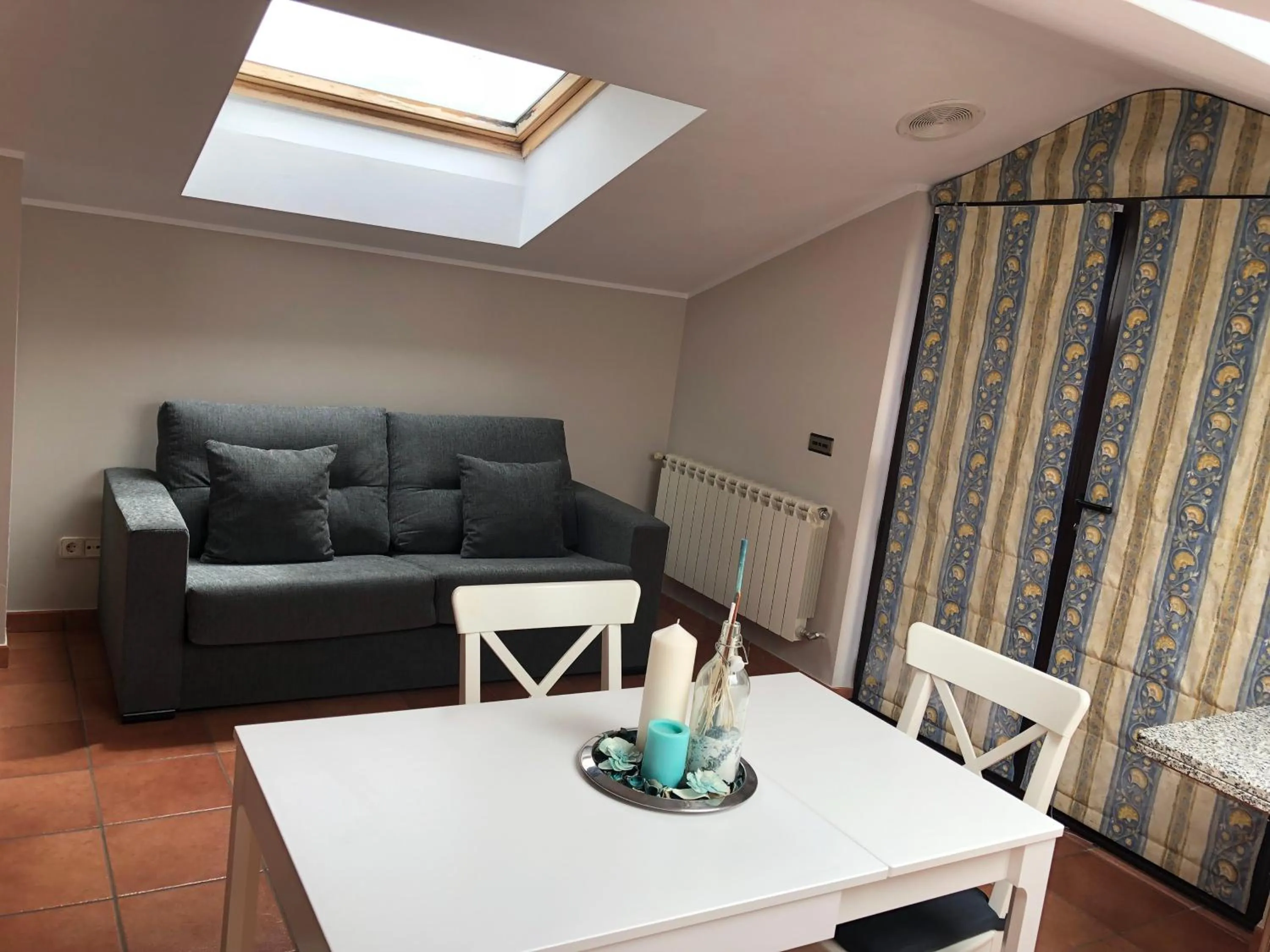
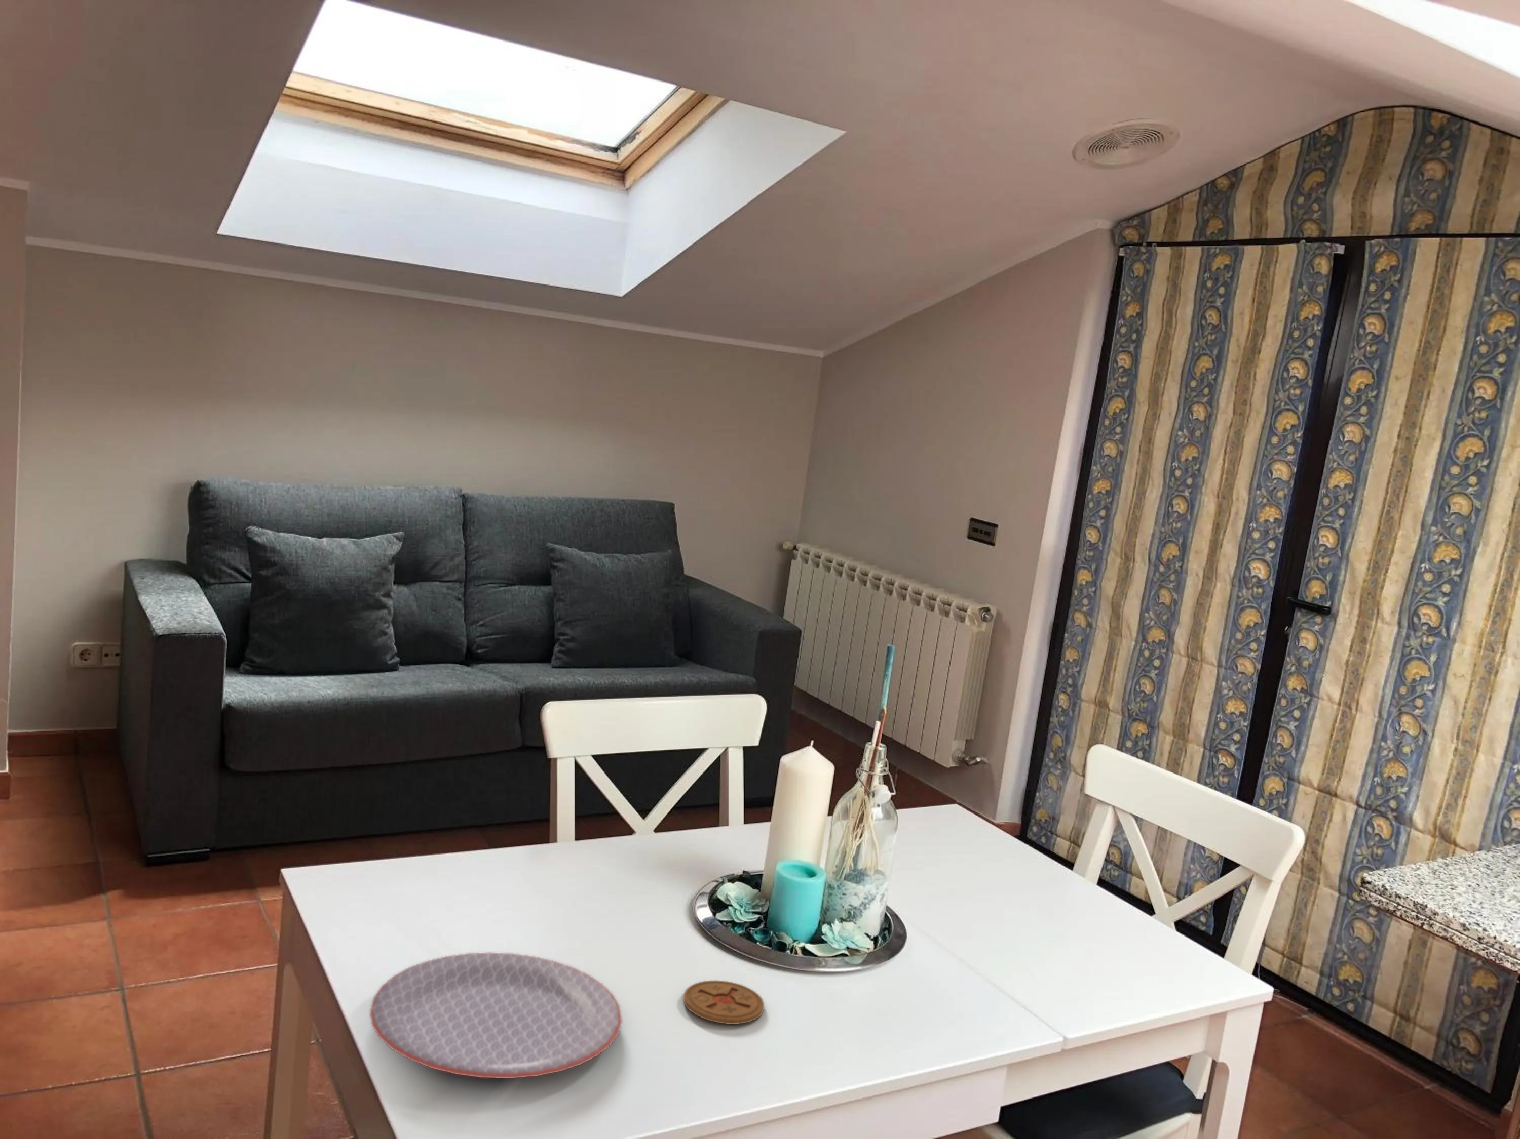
+ coaster (724, 1001)
+ plate (498, 1017)
